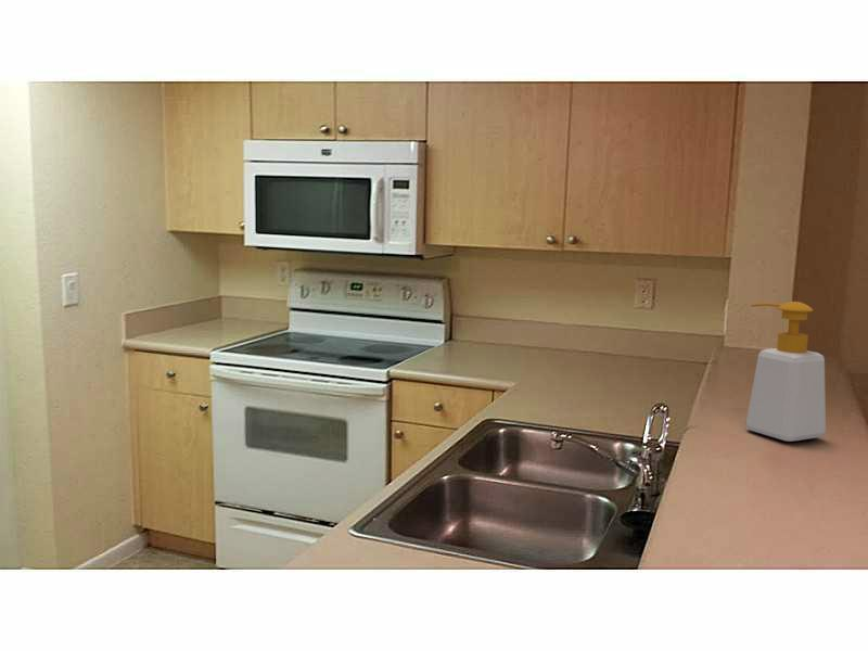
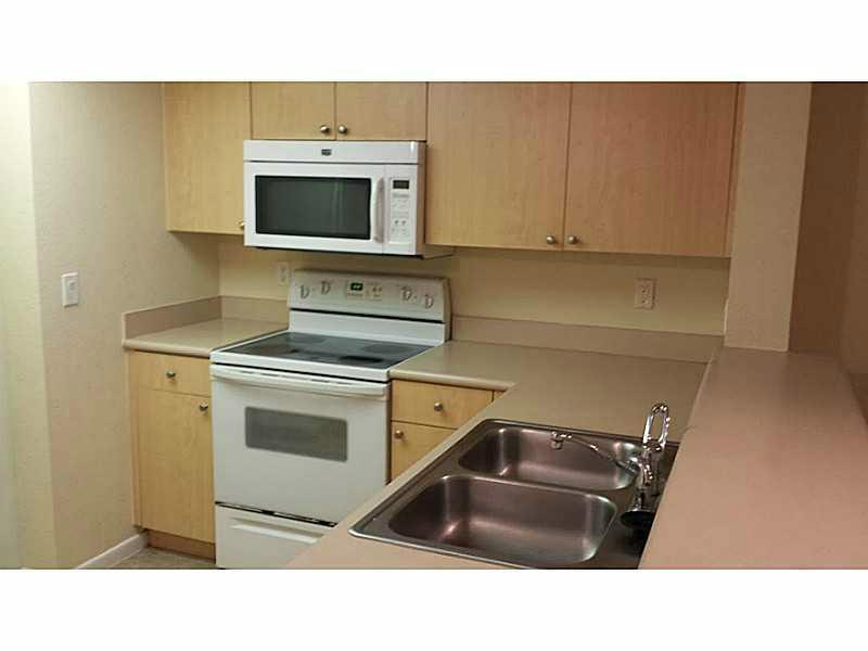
- soap bottle (779, 366)
